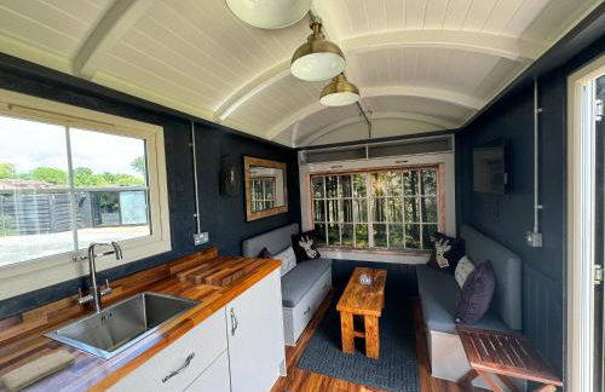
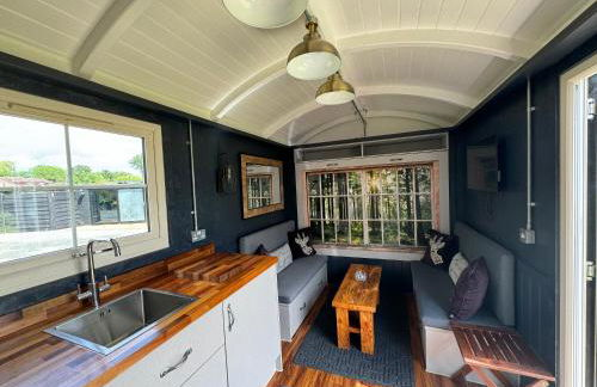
- washcloth (40, 368)
